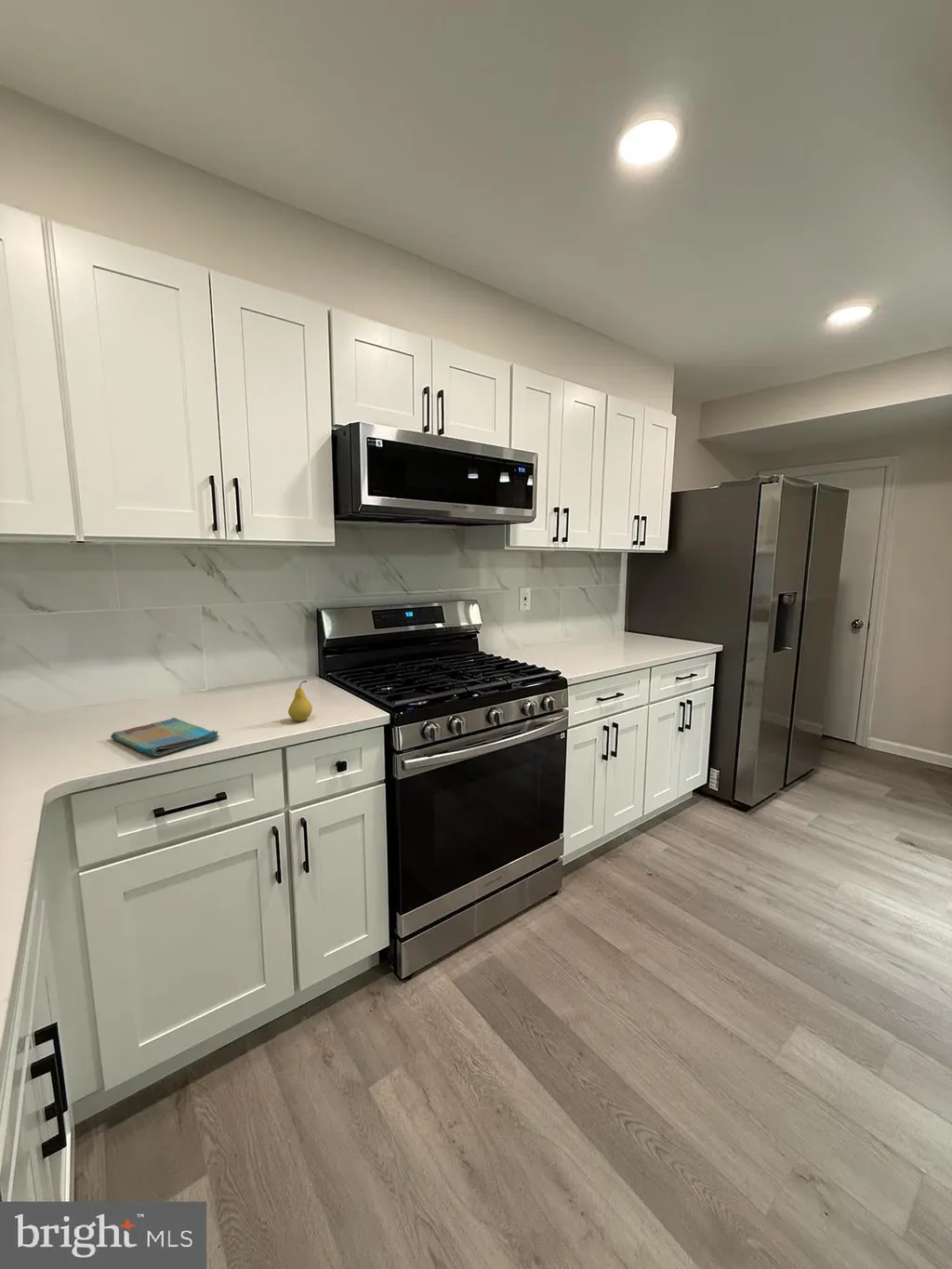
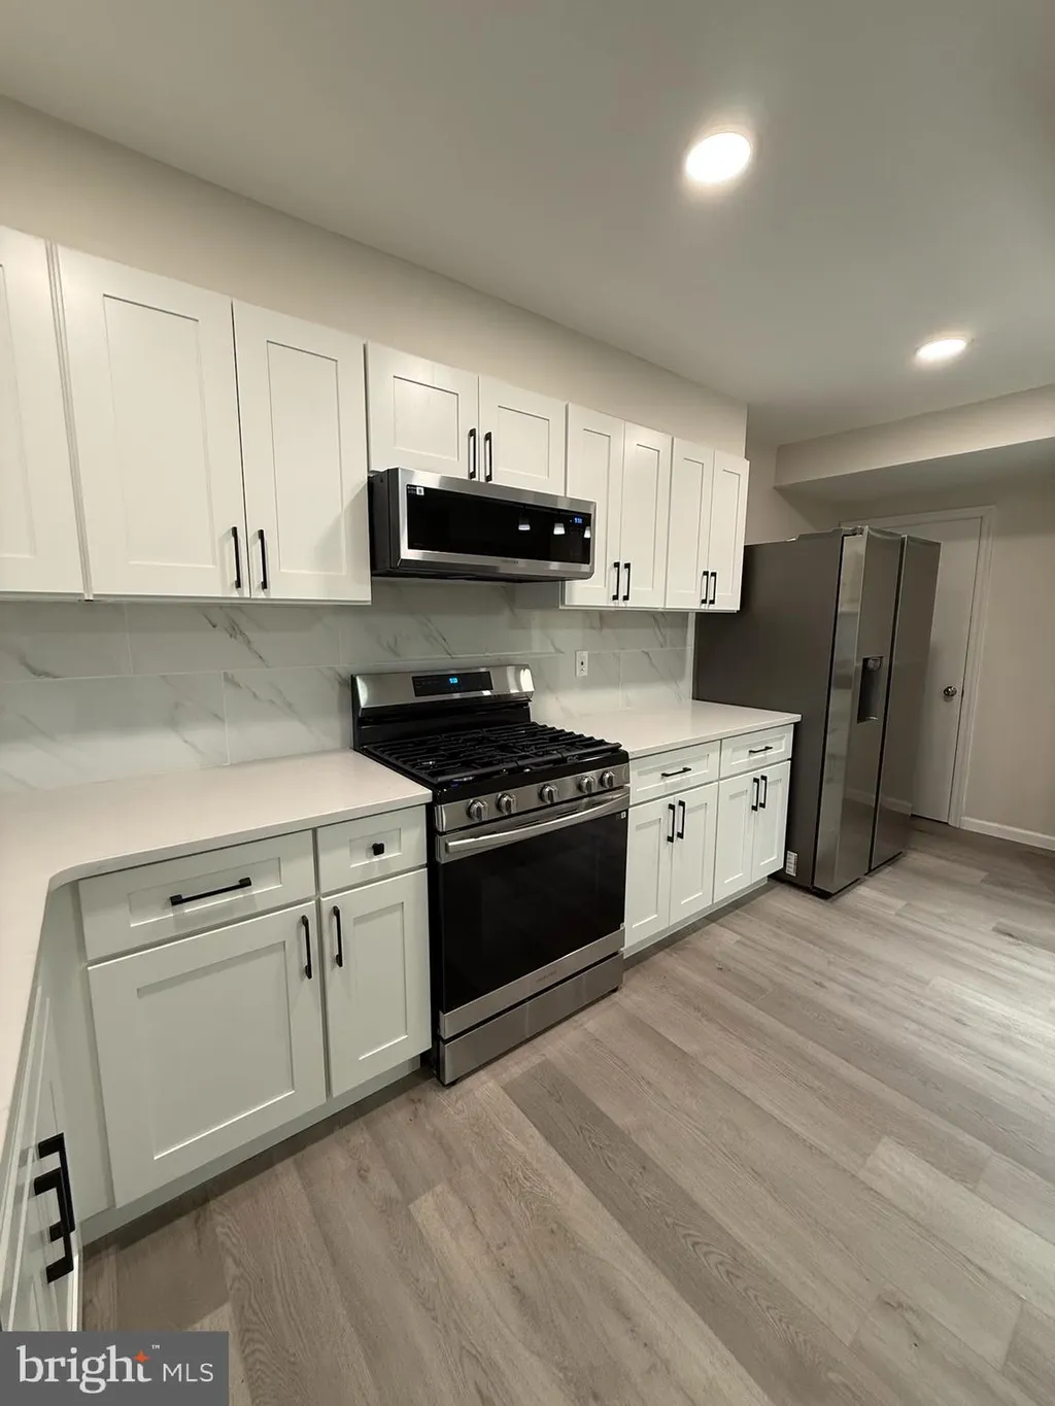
- fruit (299, 700)
- dish towel (165, 734)
